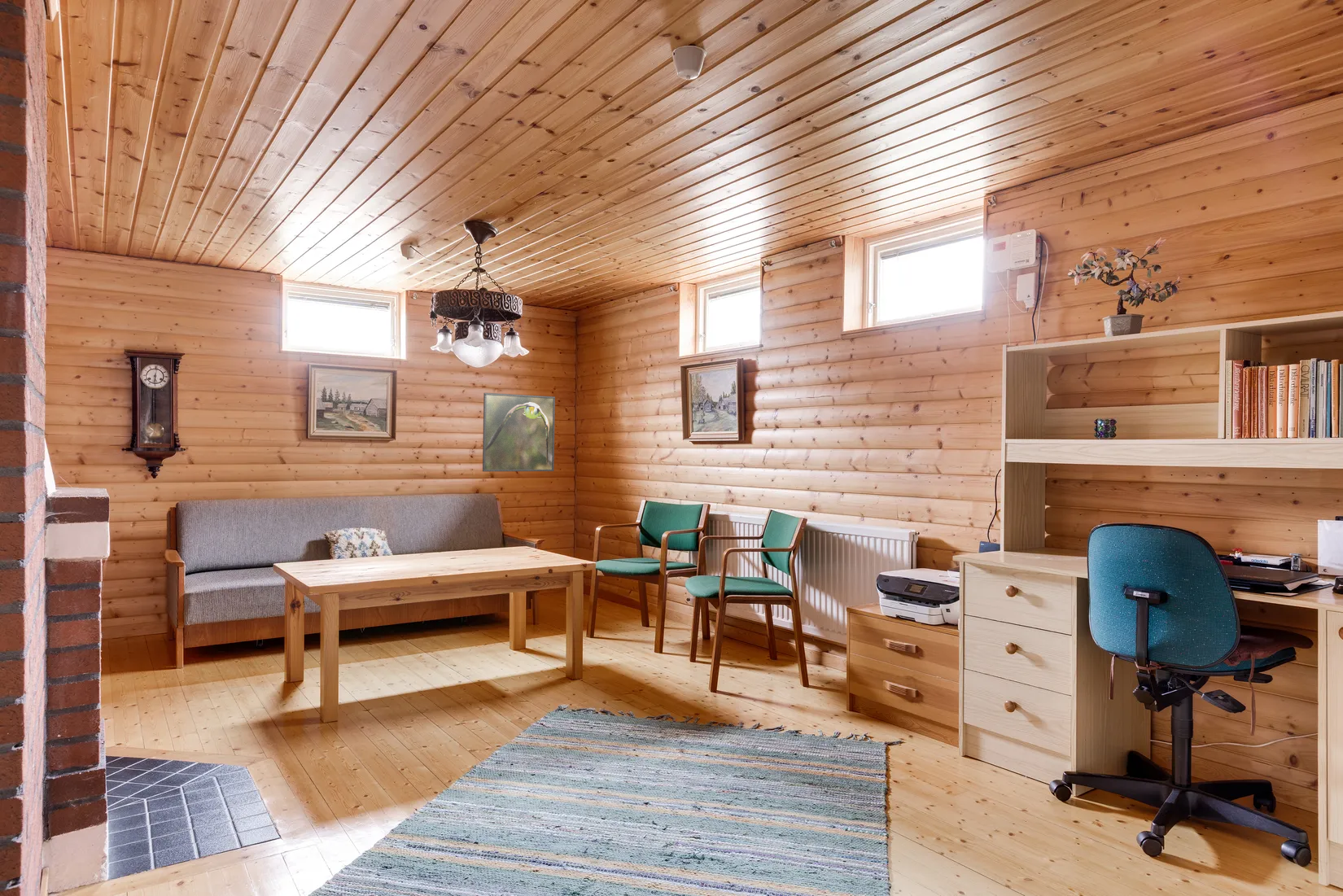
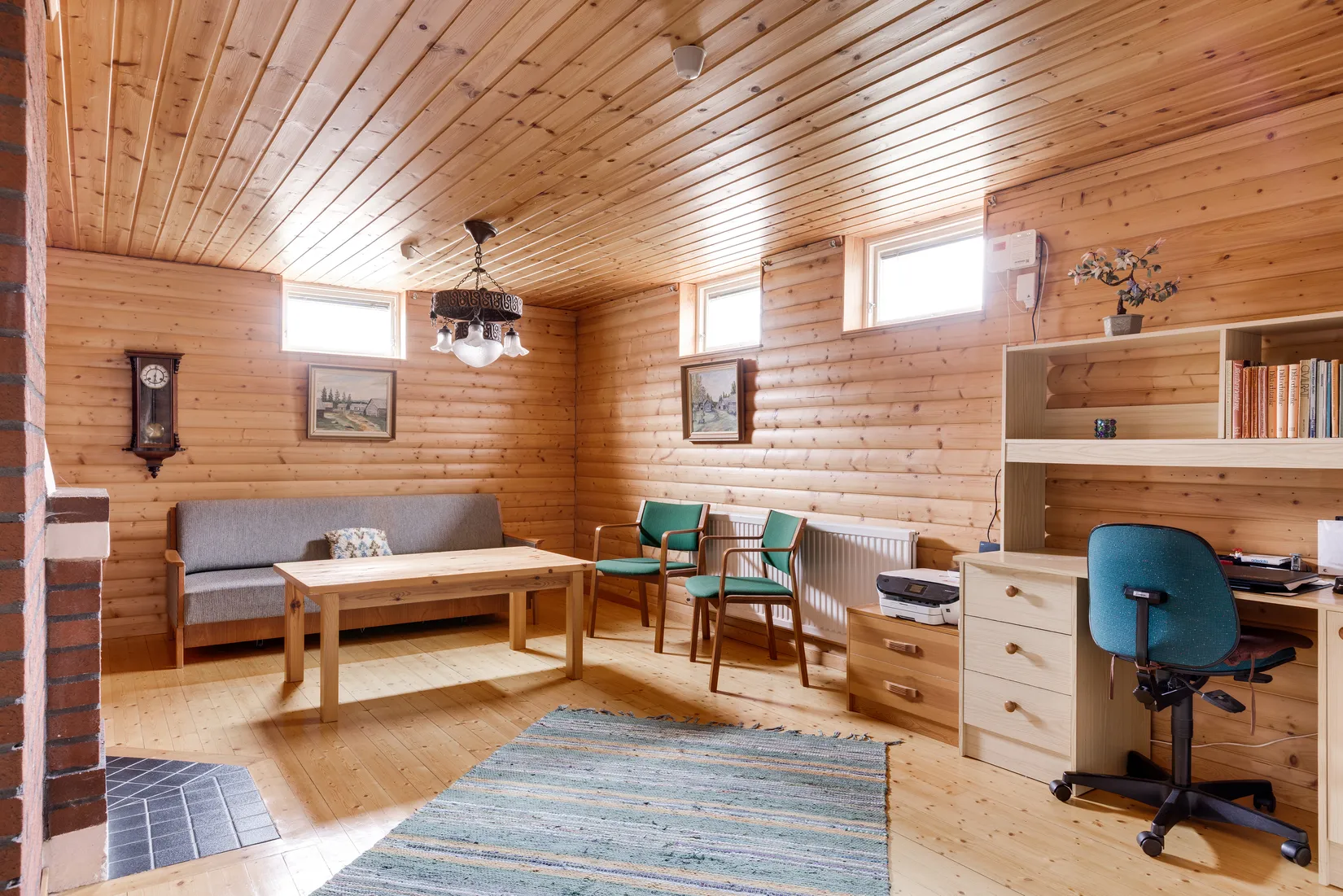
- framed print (519, 433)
